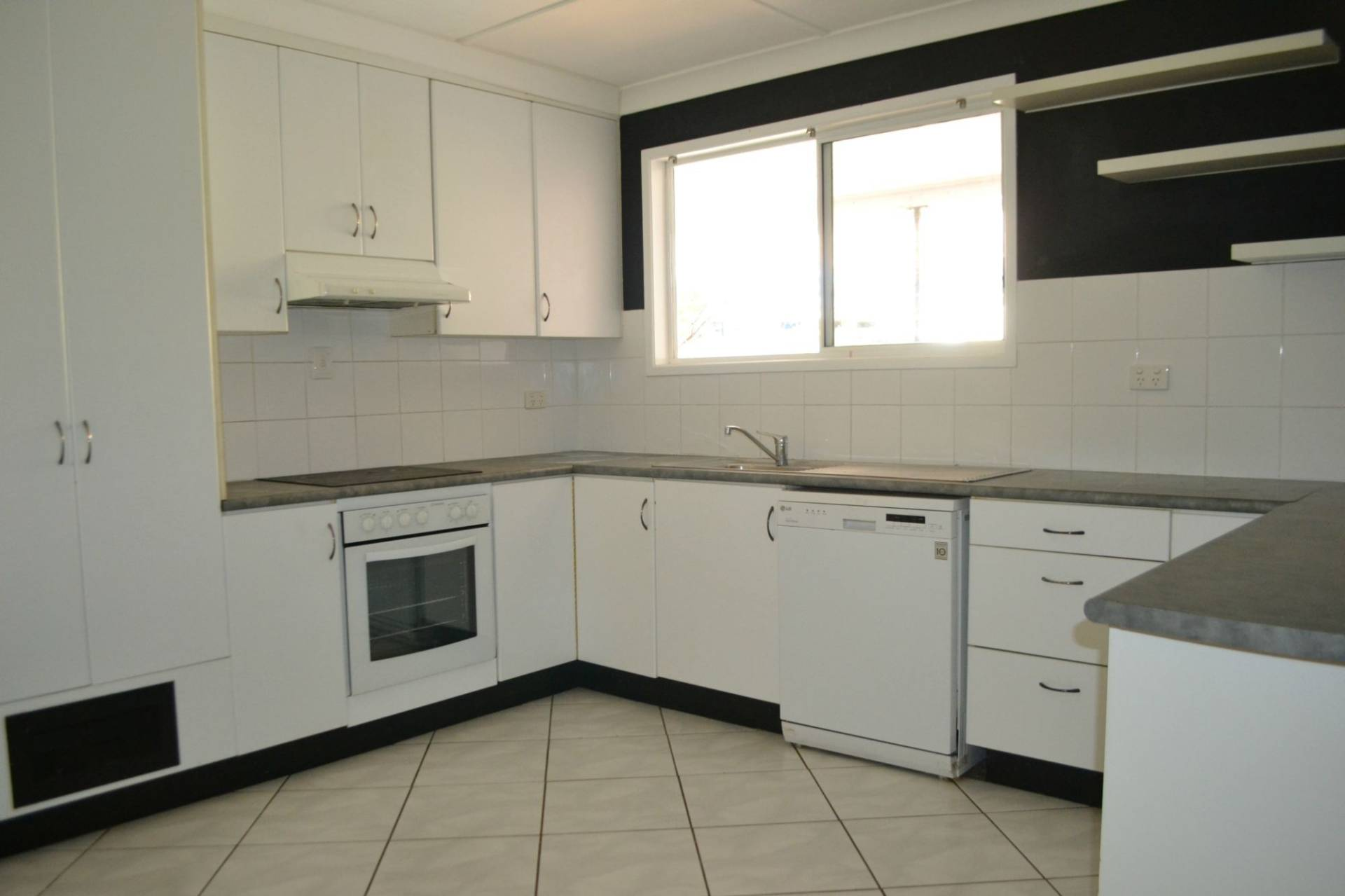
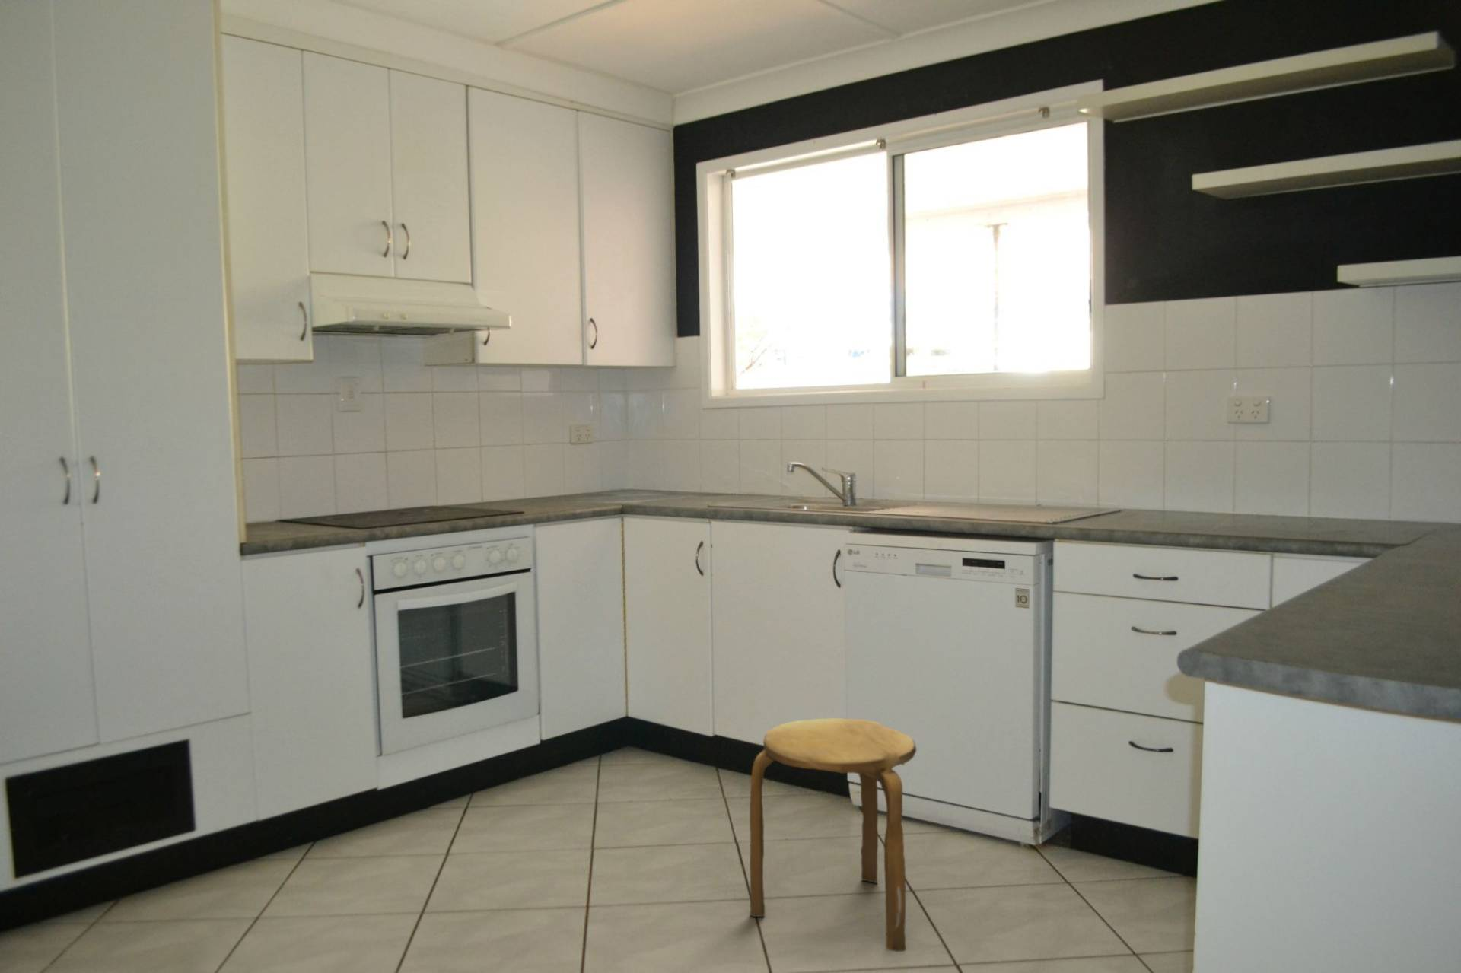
+ stool (862, 822)
